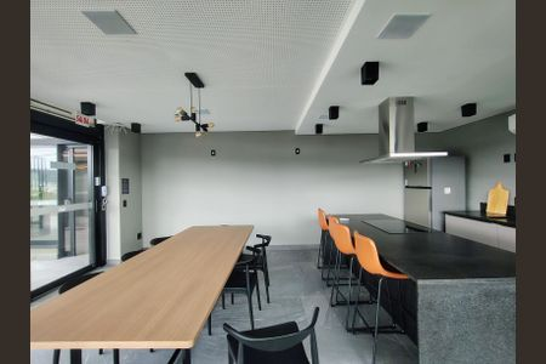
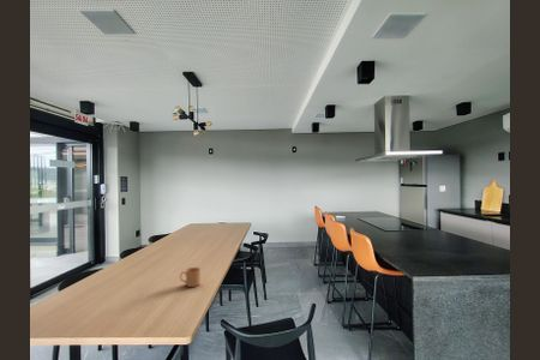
+ mug (190, 277)
